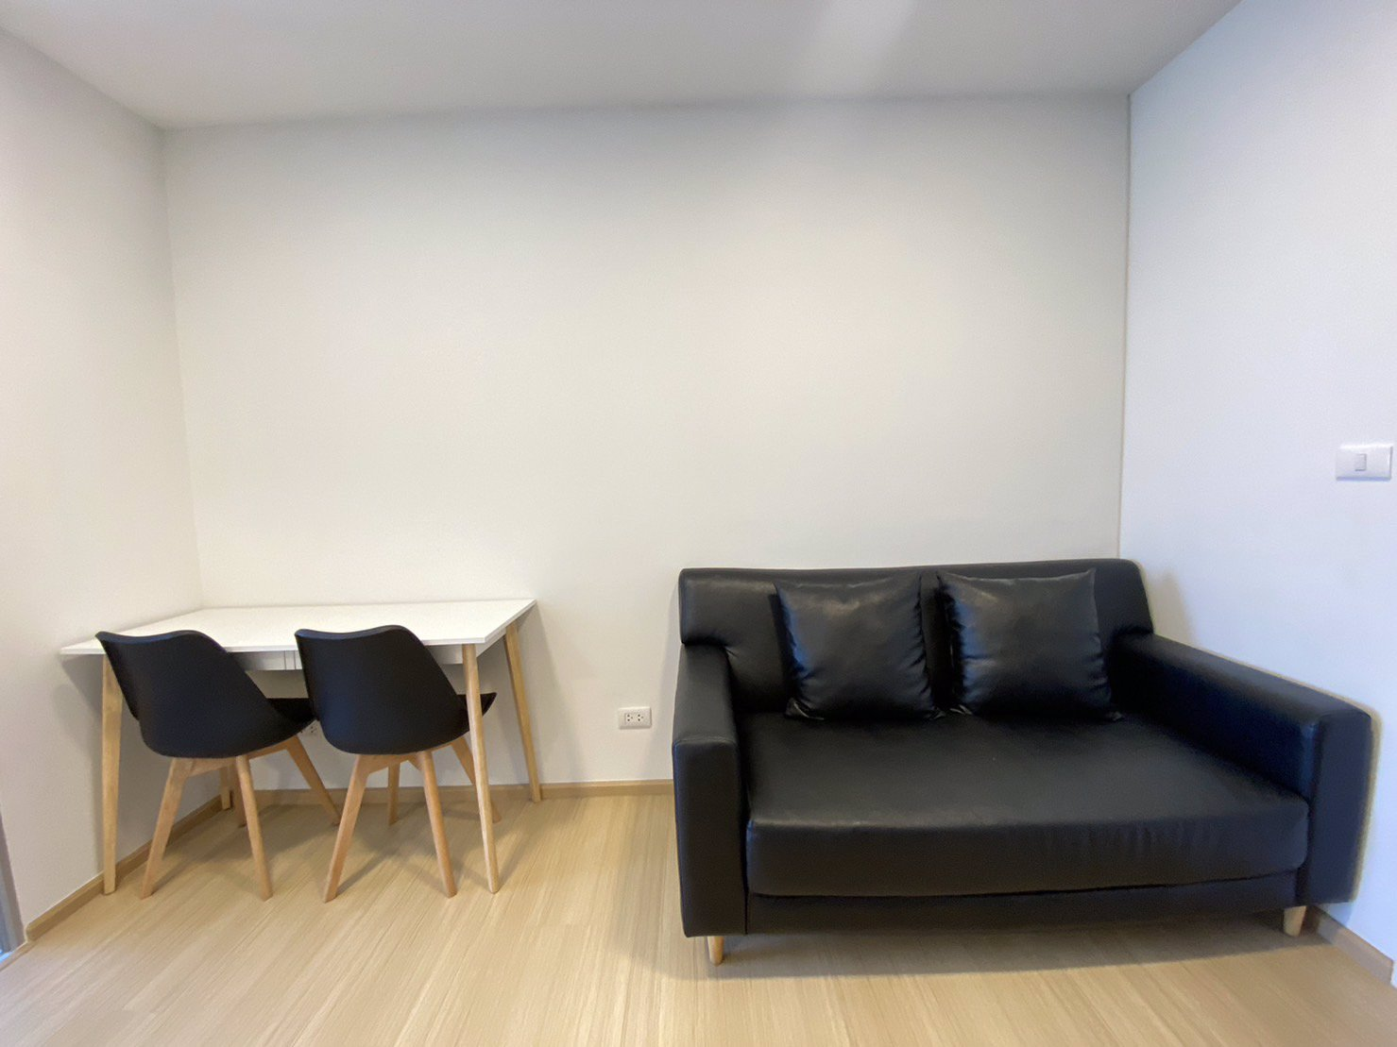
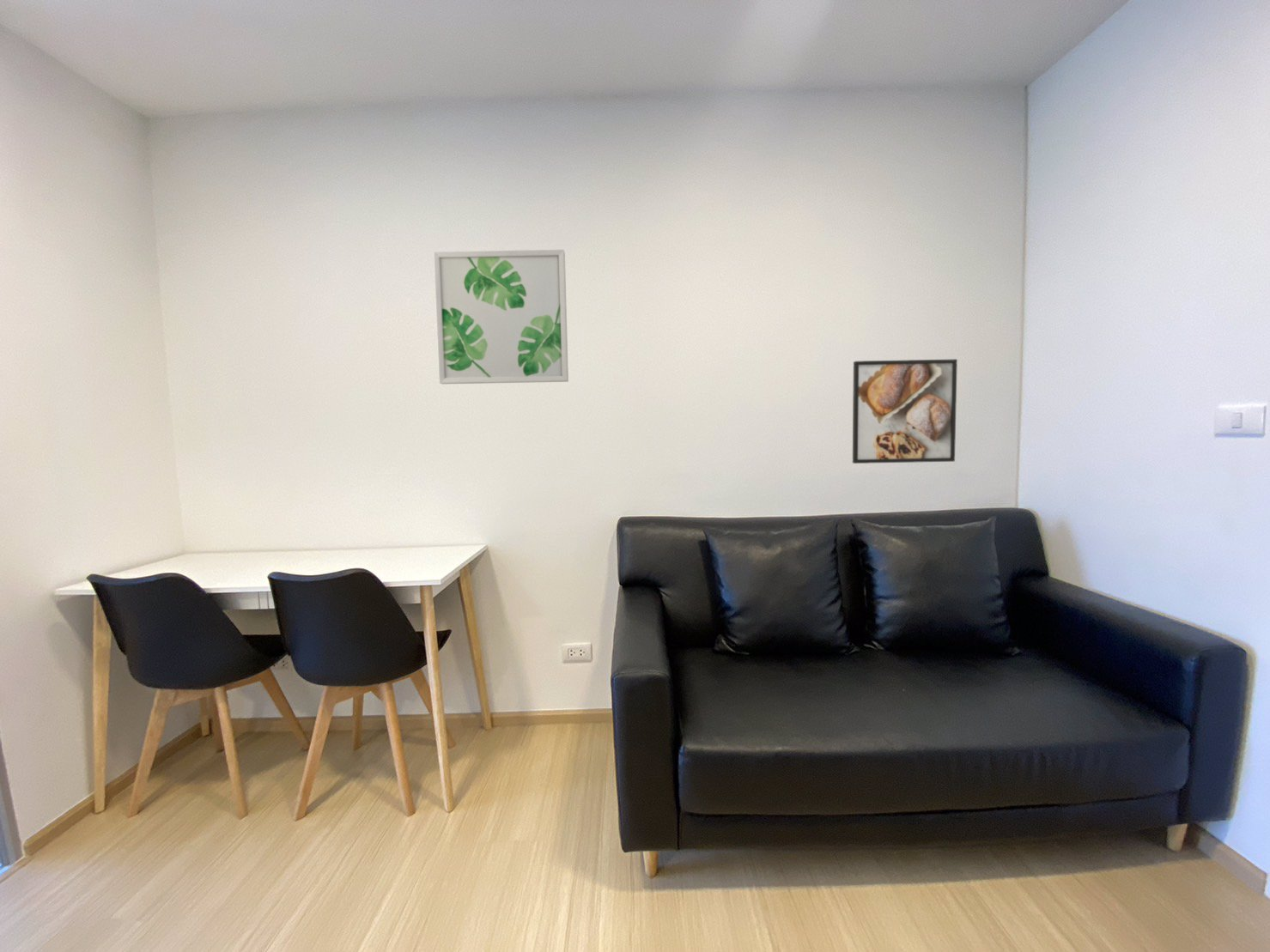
+ wall art (501, 318)
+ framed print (904, 411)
